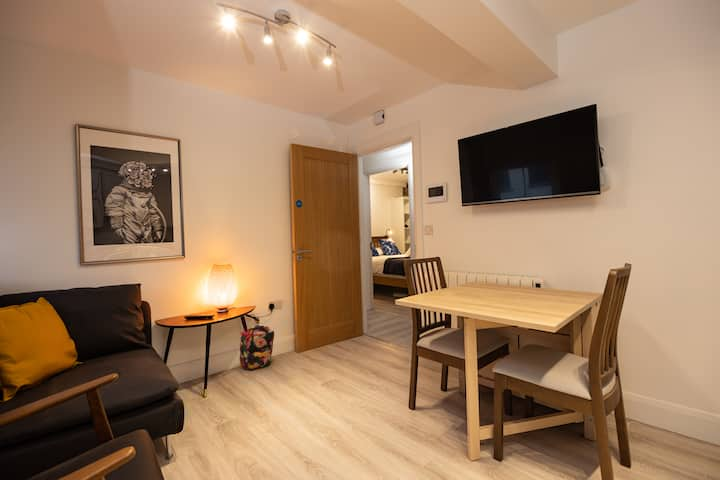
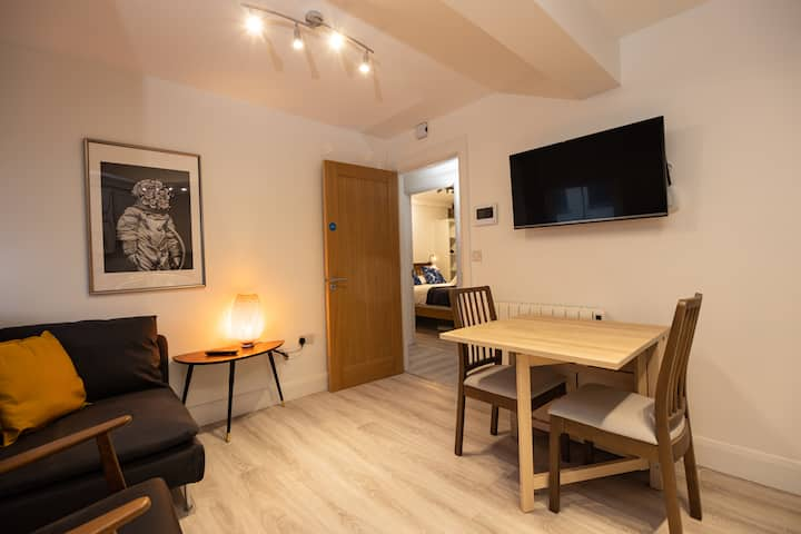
- backpack (255, 344)
